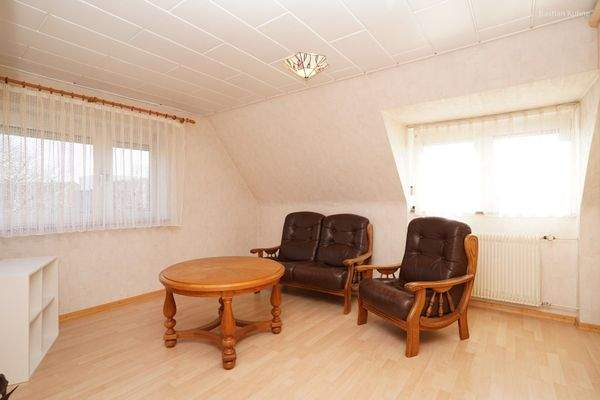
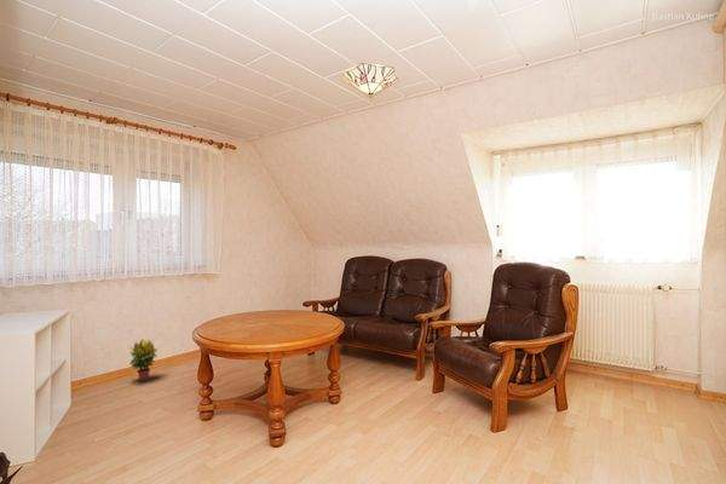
+ potted plant (144, 358)
